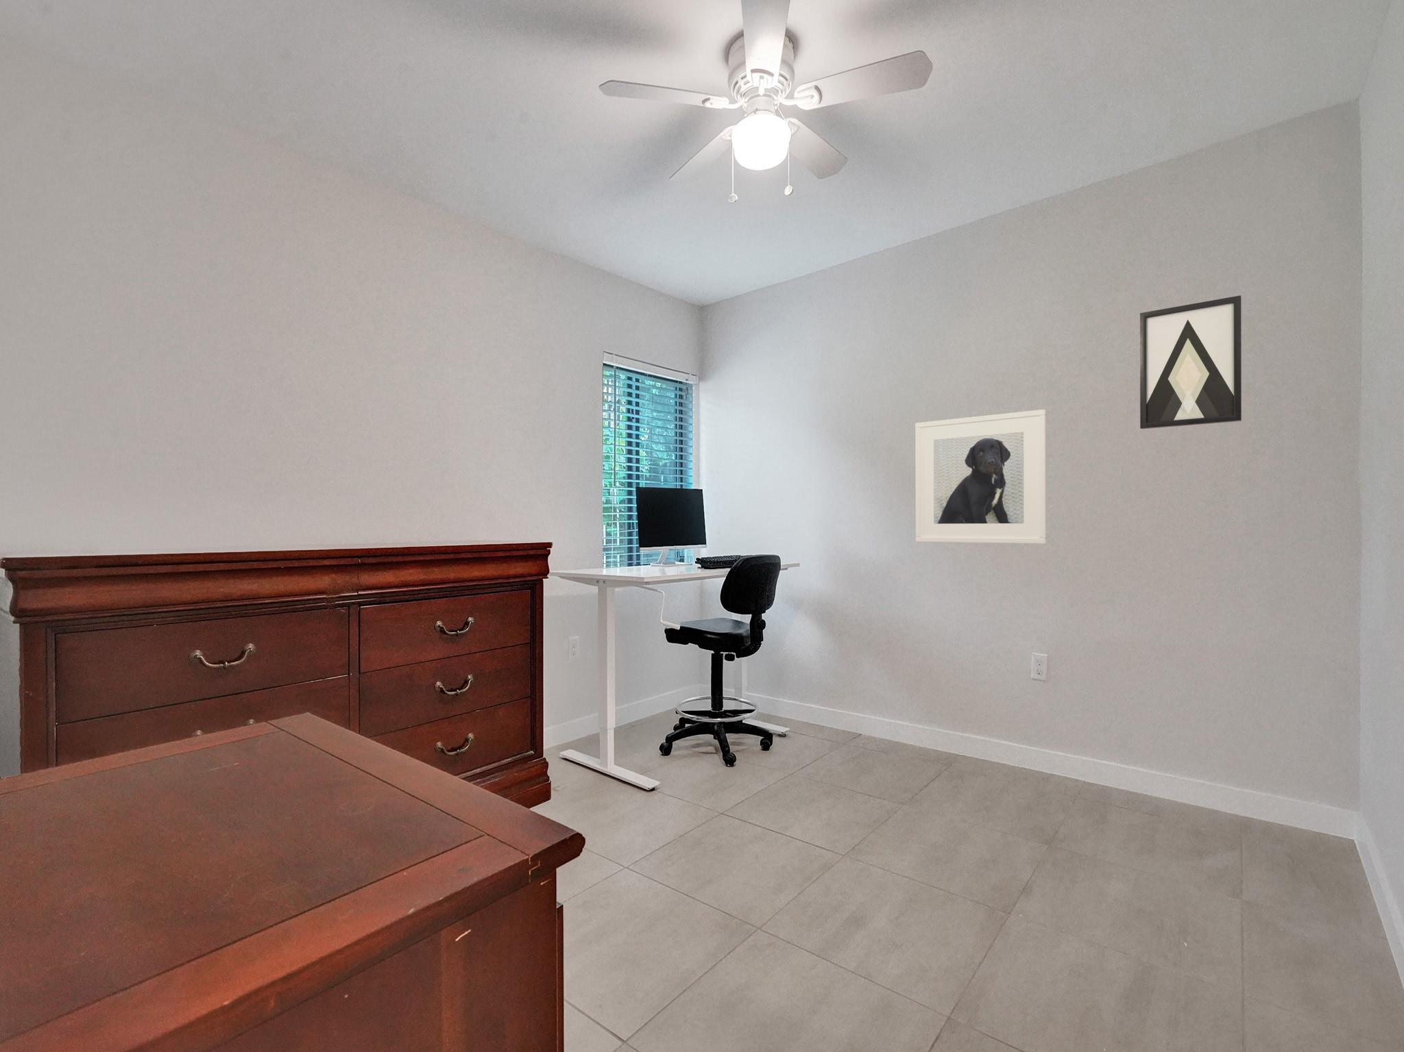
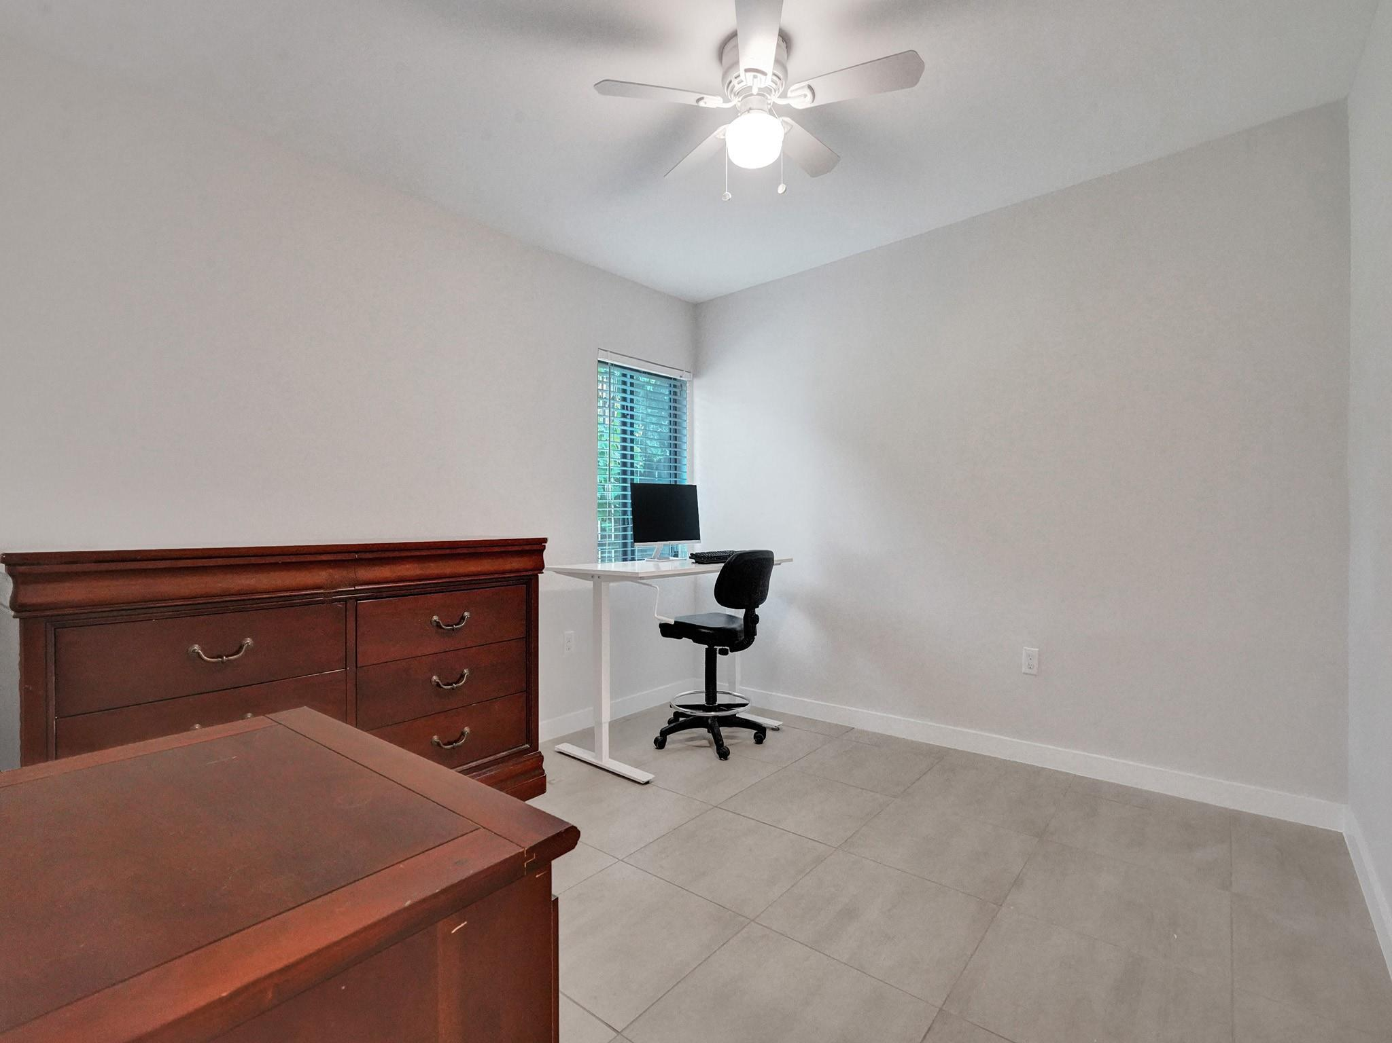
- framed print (977, 480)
- wall art (1188, 365)
